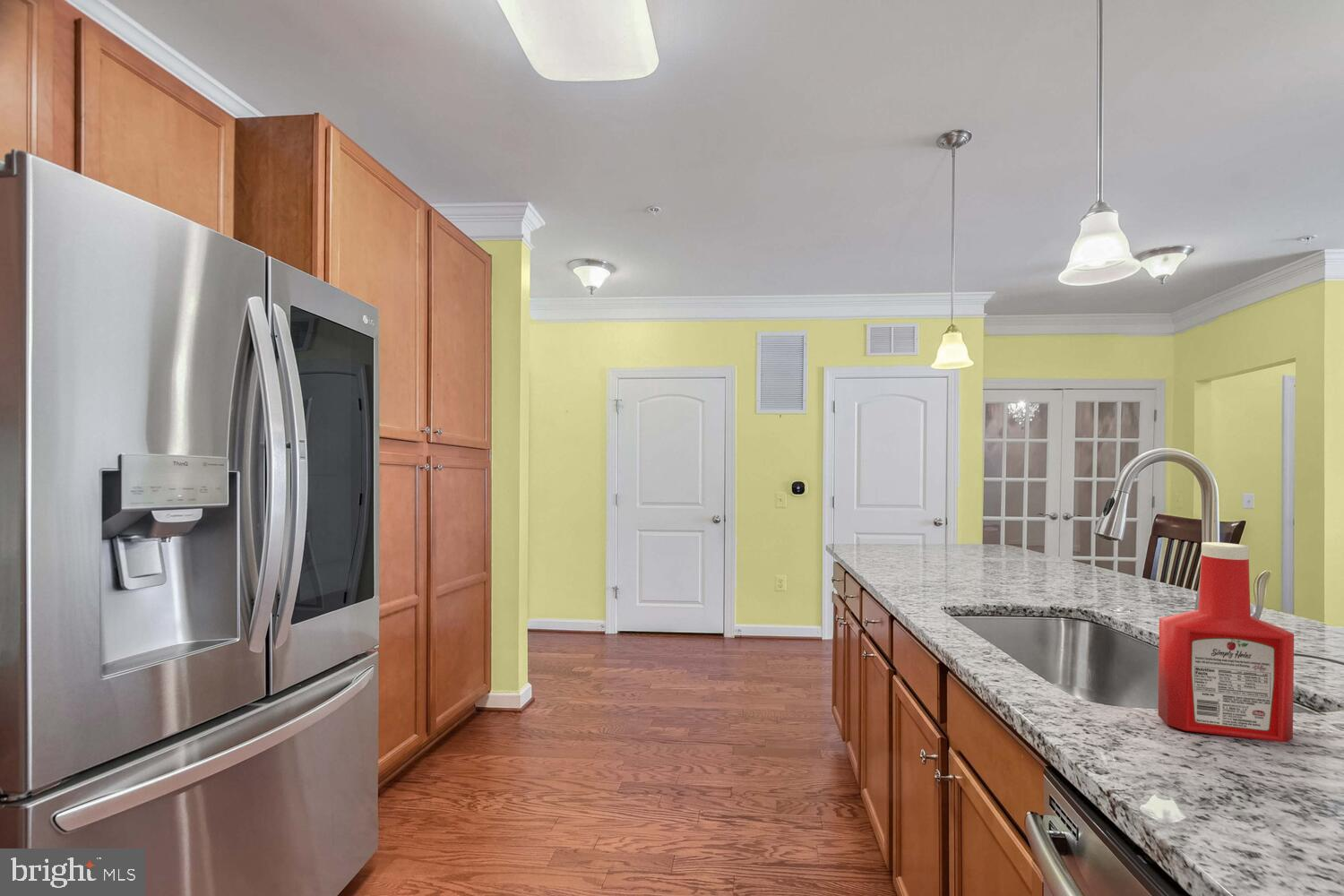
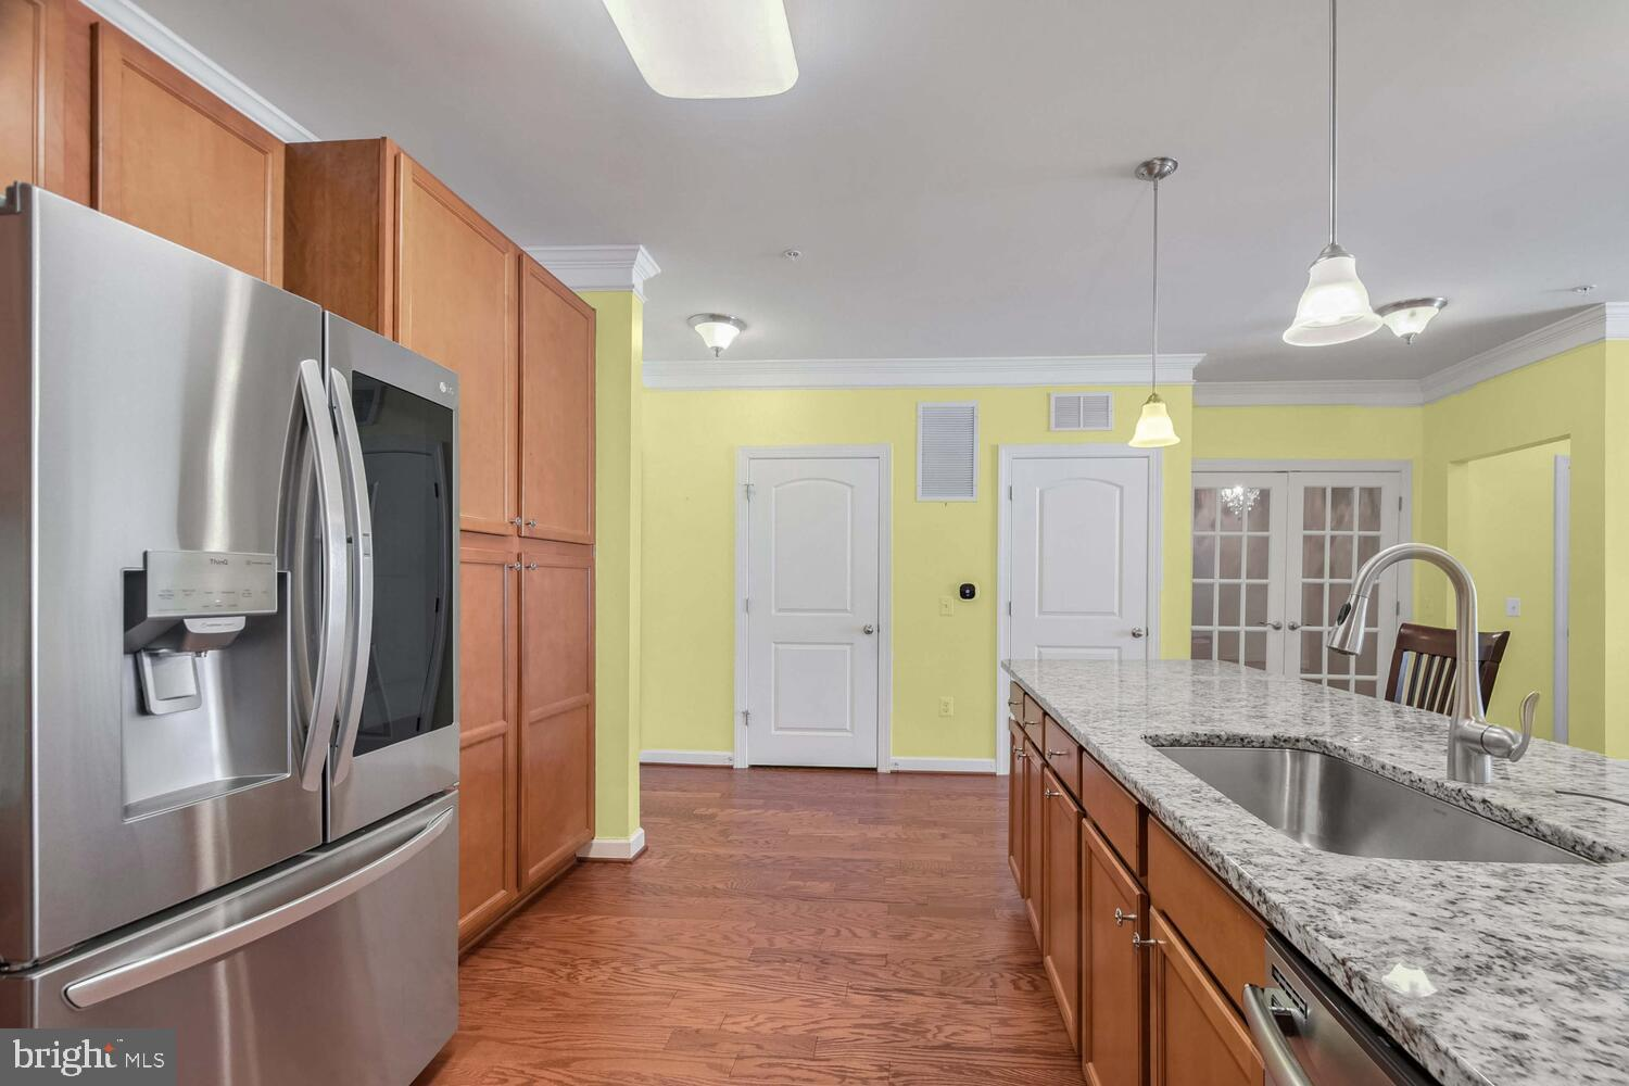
- soap bottle (1223, 635)
